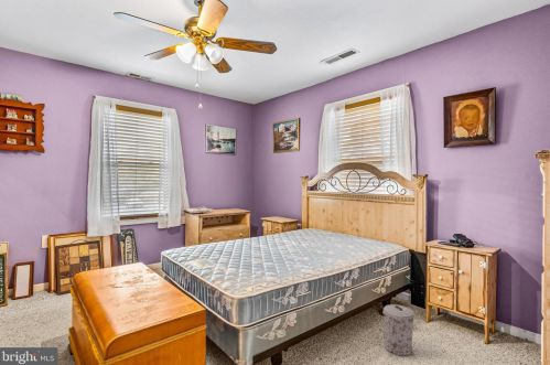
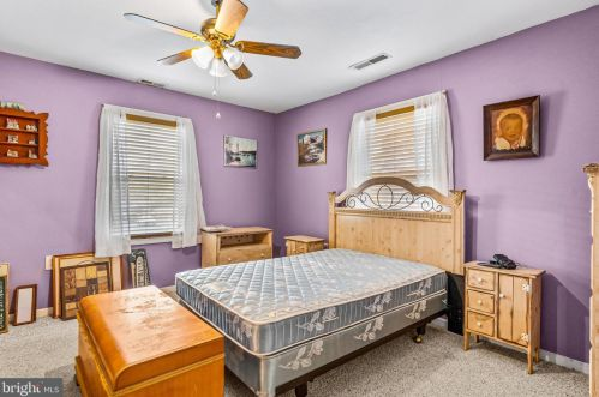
- trash can (398, 328)
